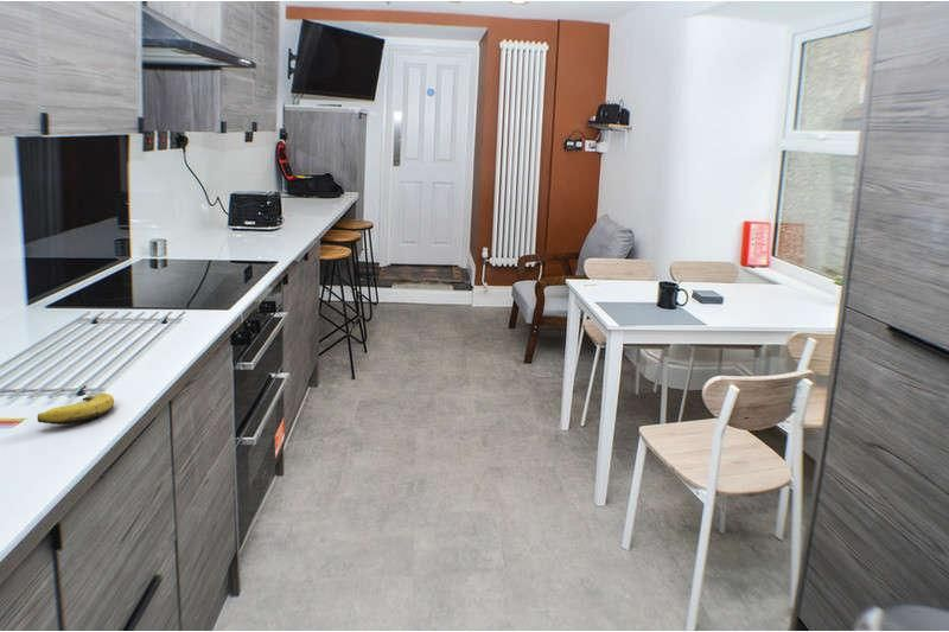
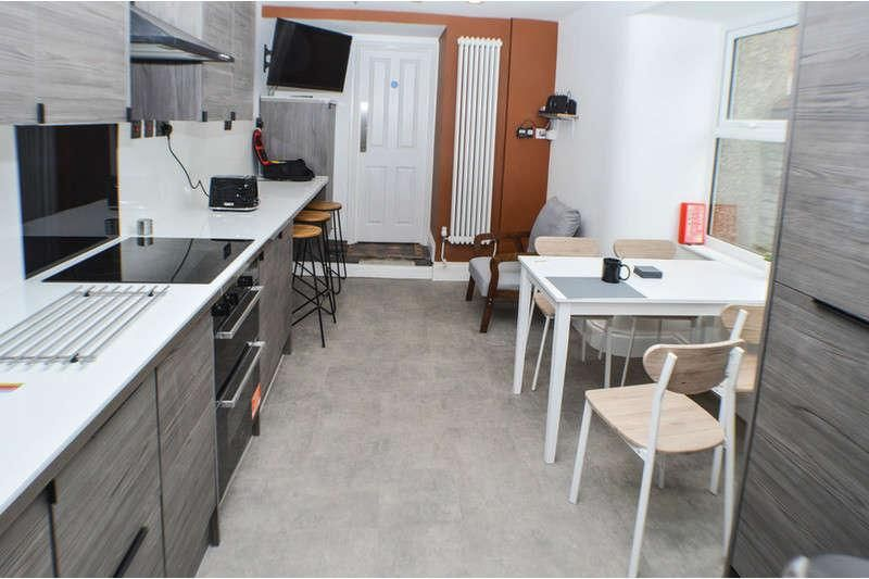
- banana (83, 404)
